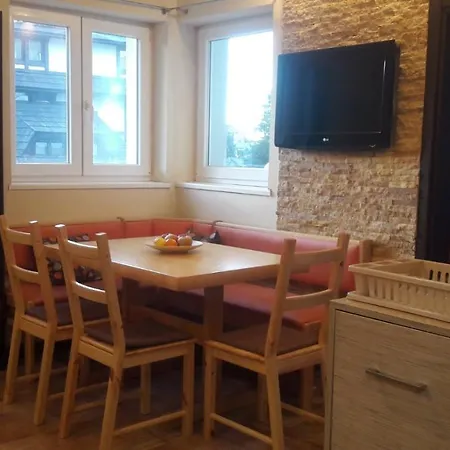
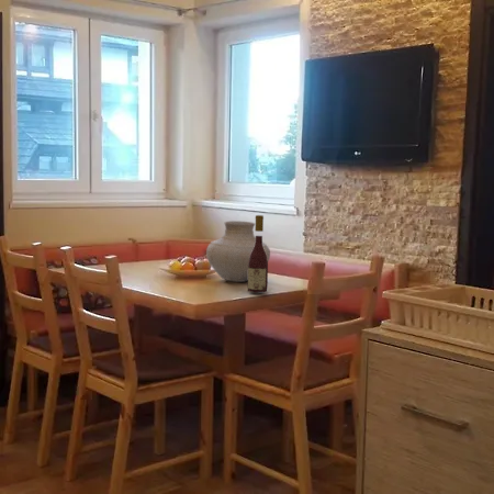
+ wine bottle (258, 254)
+ vase (238, 251)
